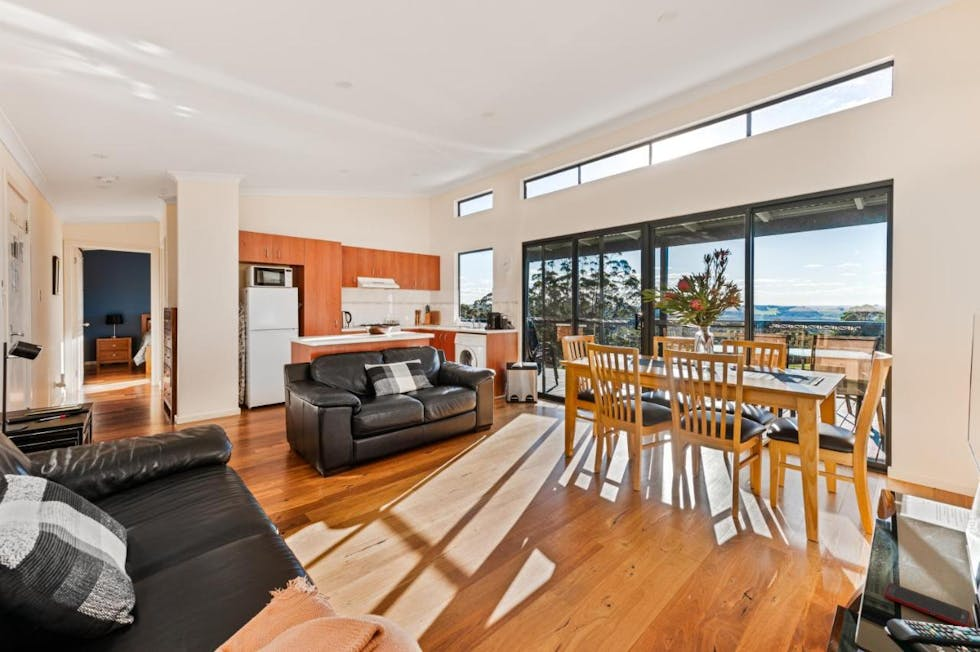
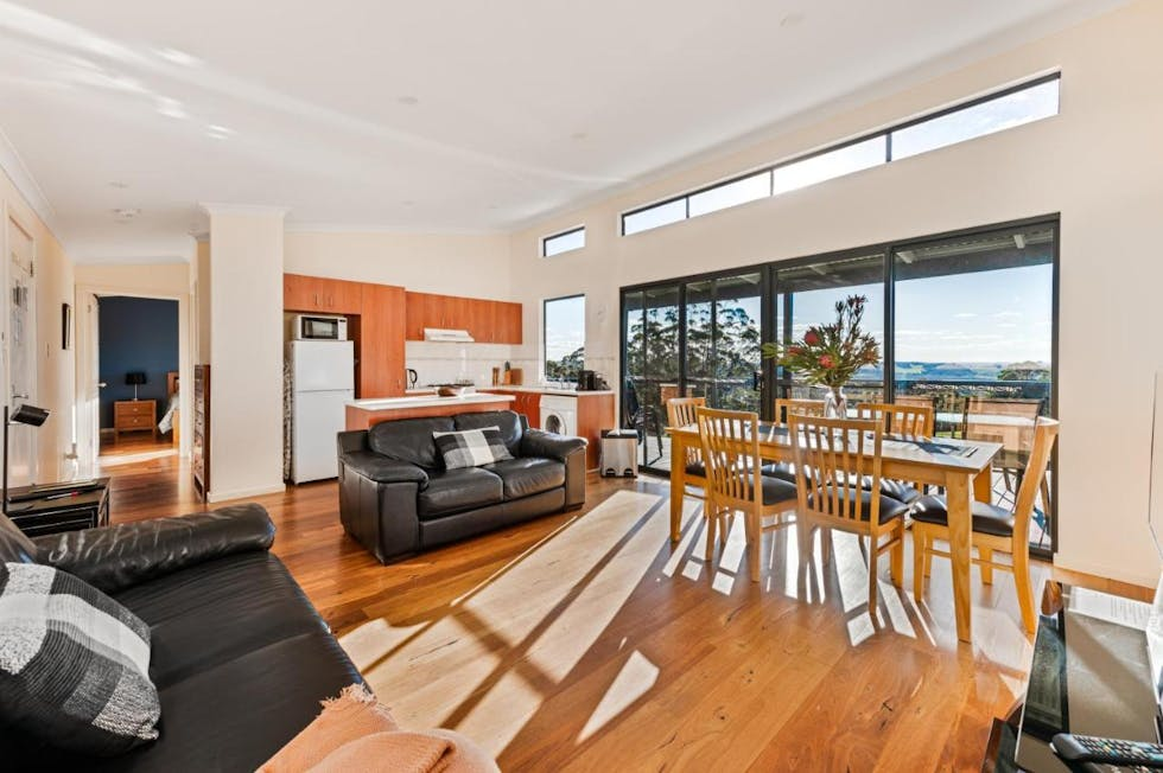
- cell phone (925, 604)
